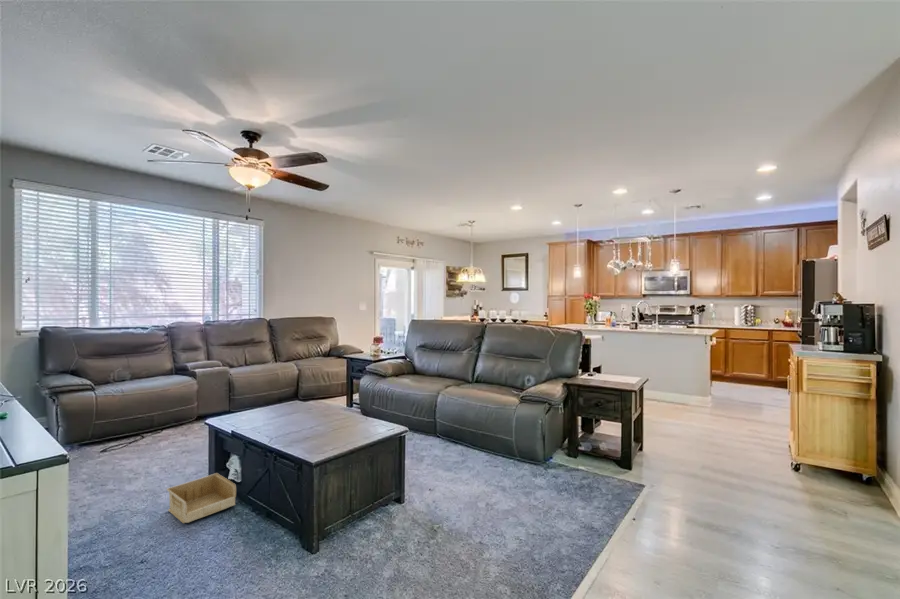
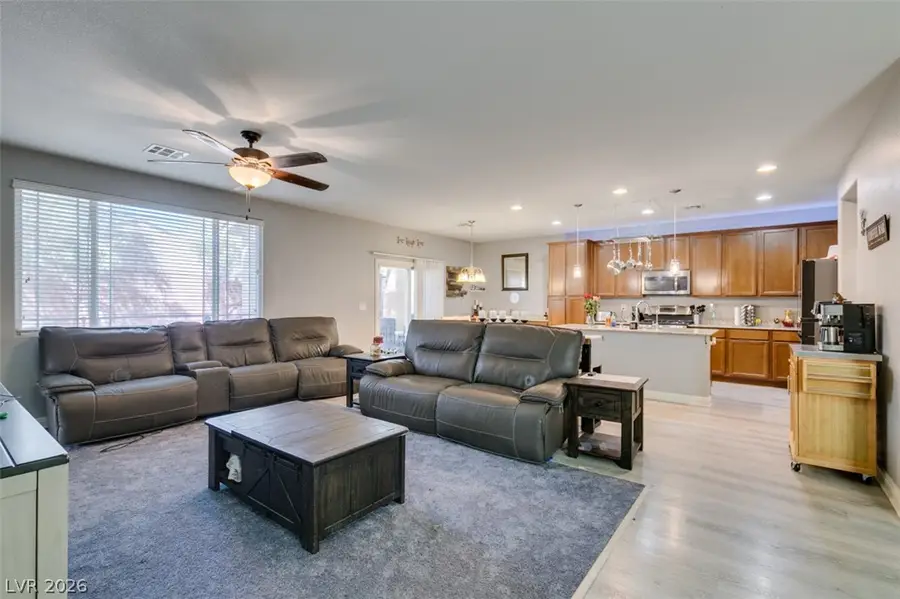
- storage bin (202, 497)
